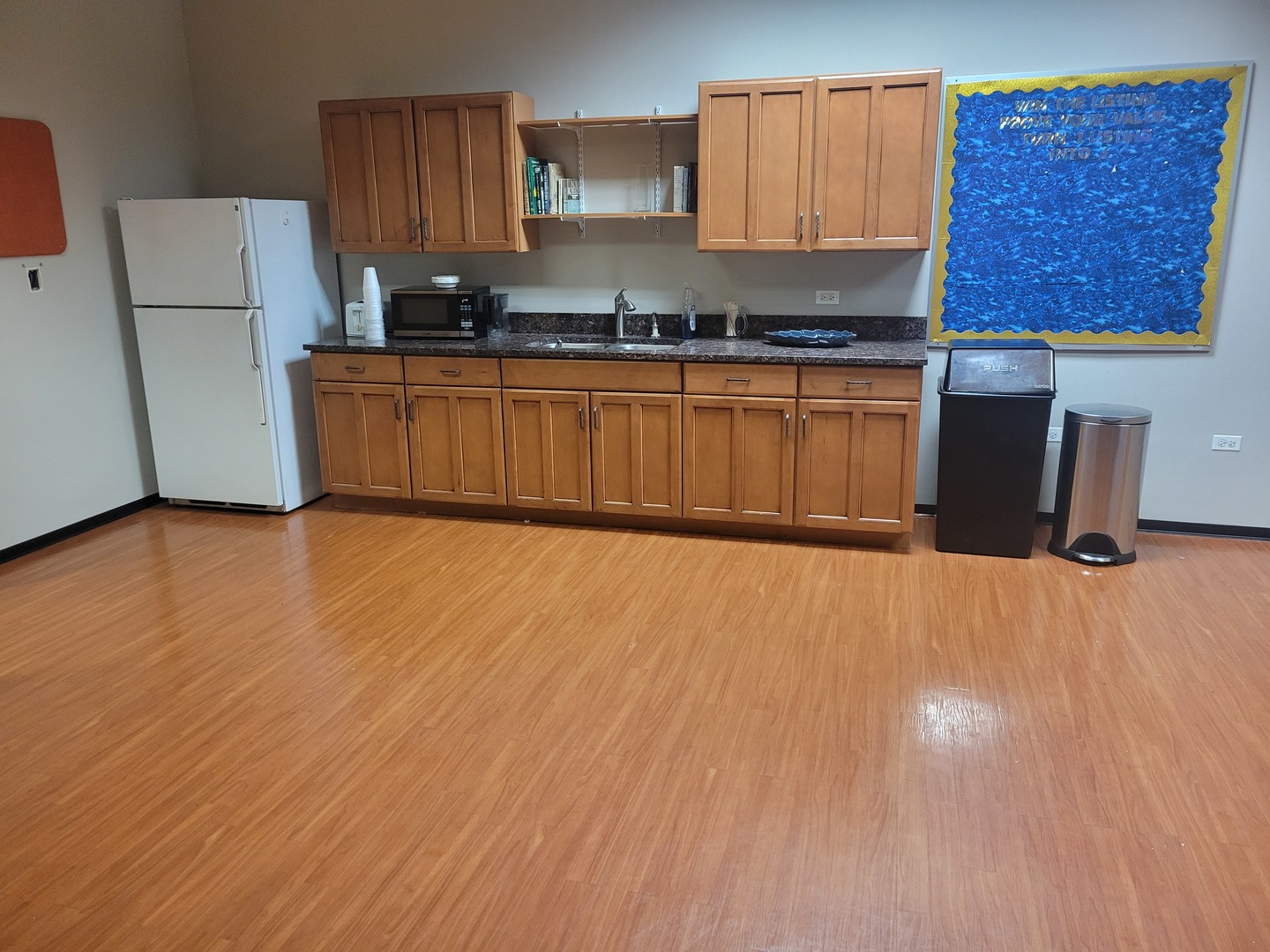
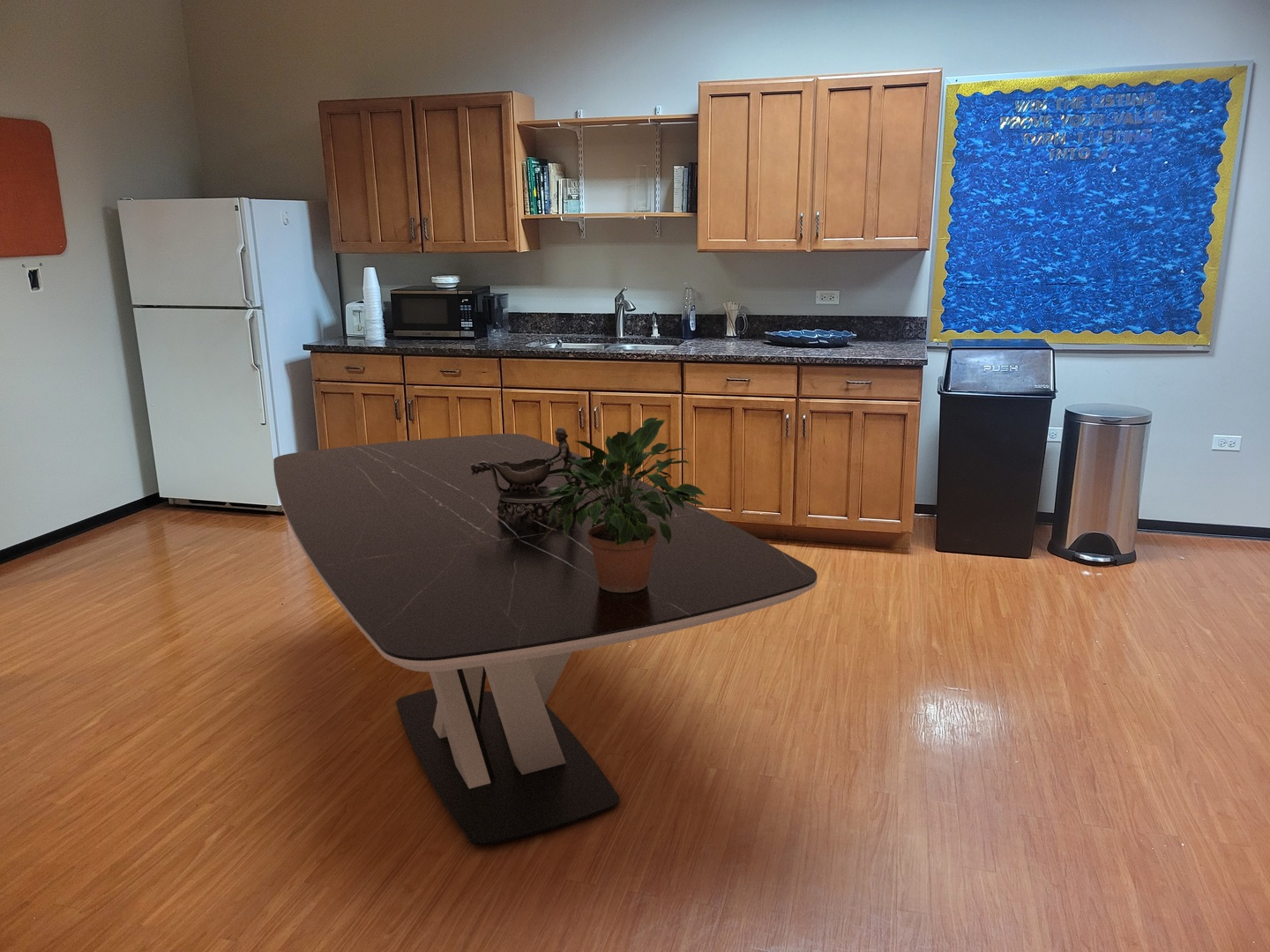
+ decorative bowl (528, 470)
+ dining table (488, 625)
+ potted plant (614, 498)
